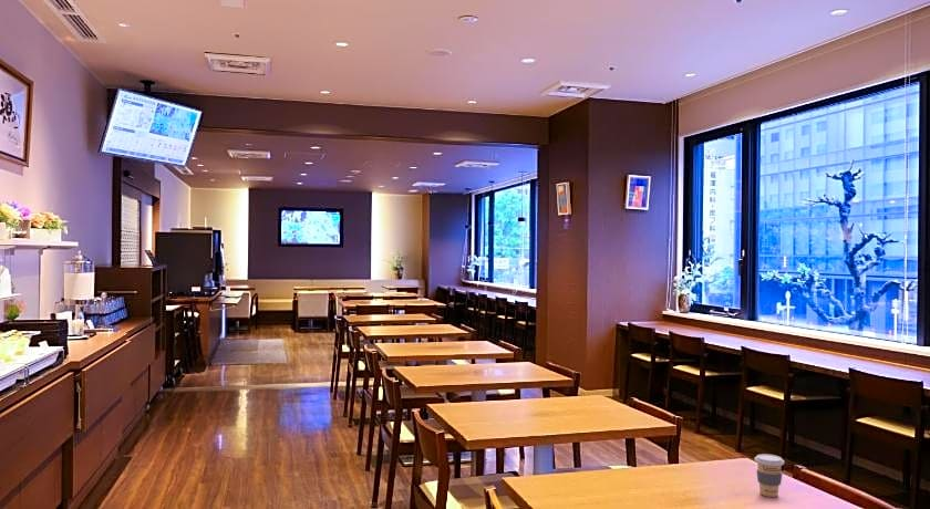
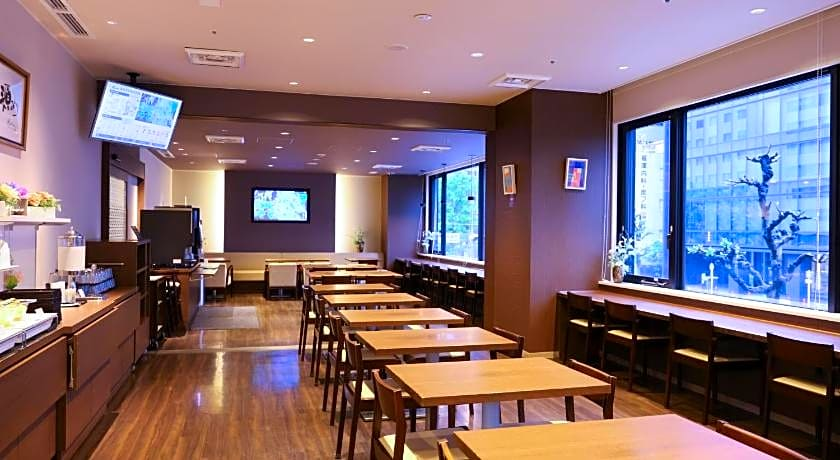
- coffee cup (768, 475)
